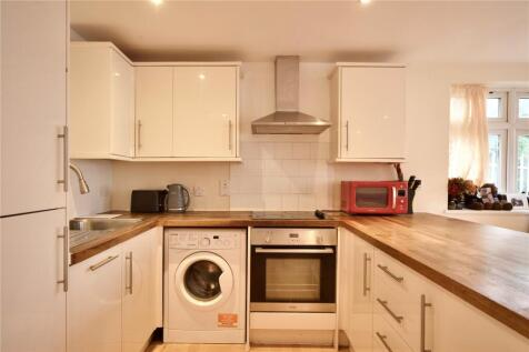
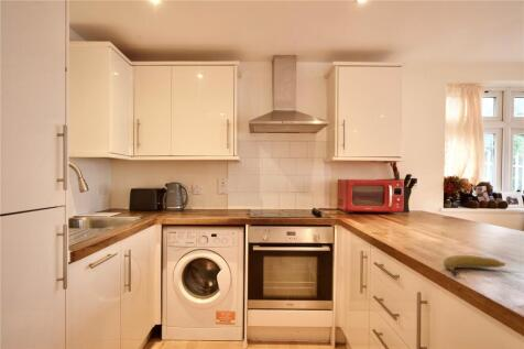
+ fruit (474, 264)
